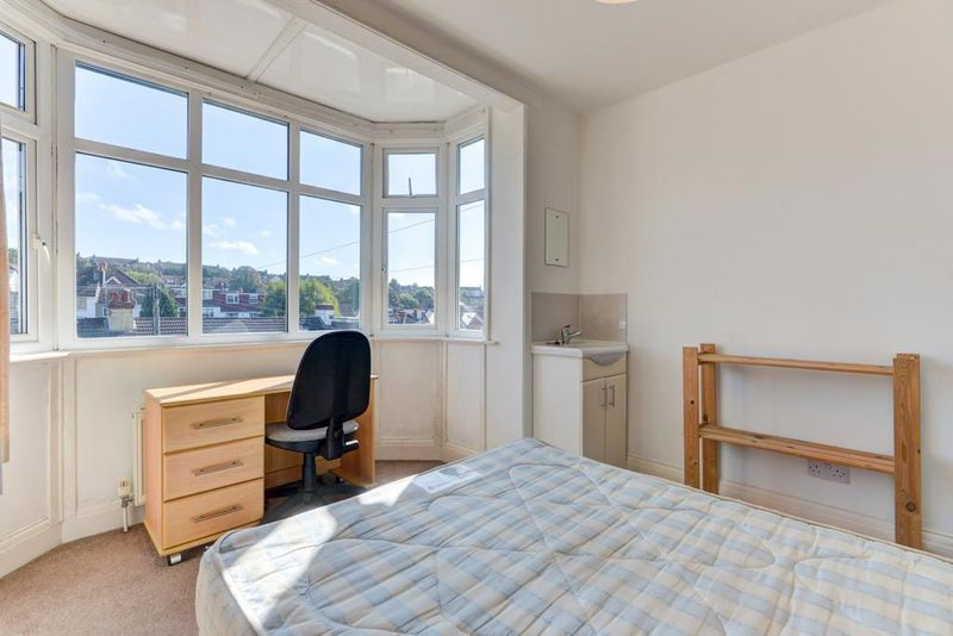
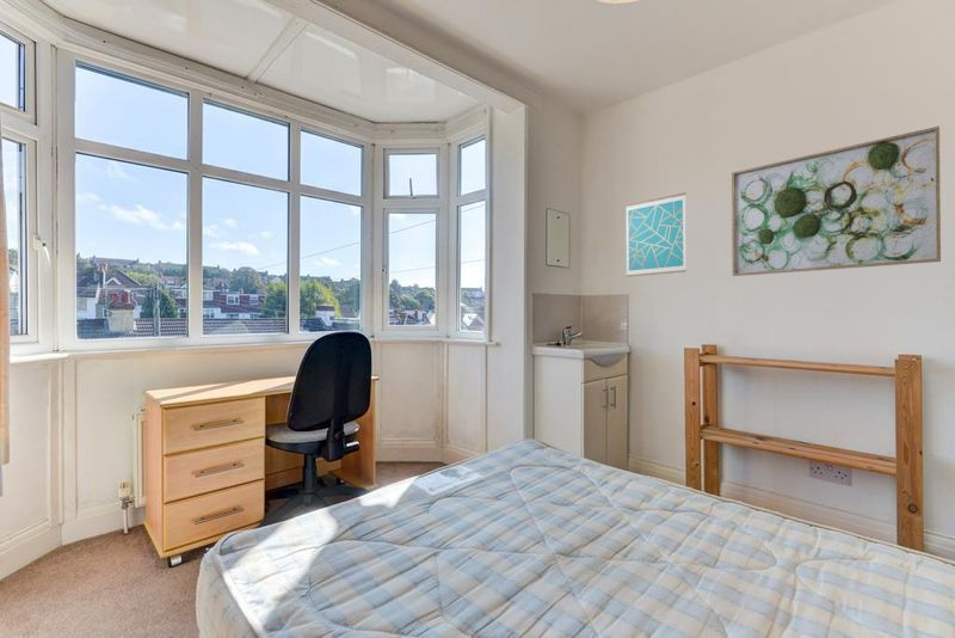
+ wall art (821, 210)
+ wall art (654, 237)
